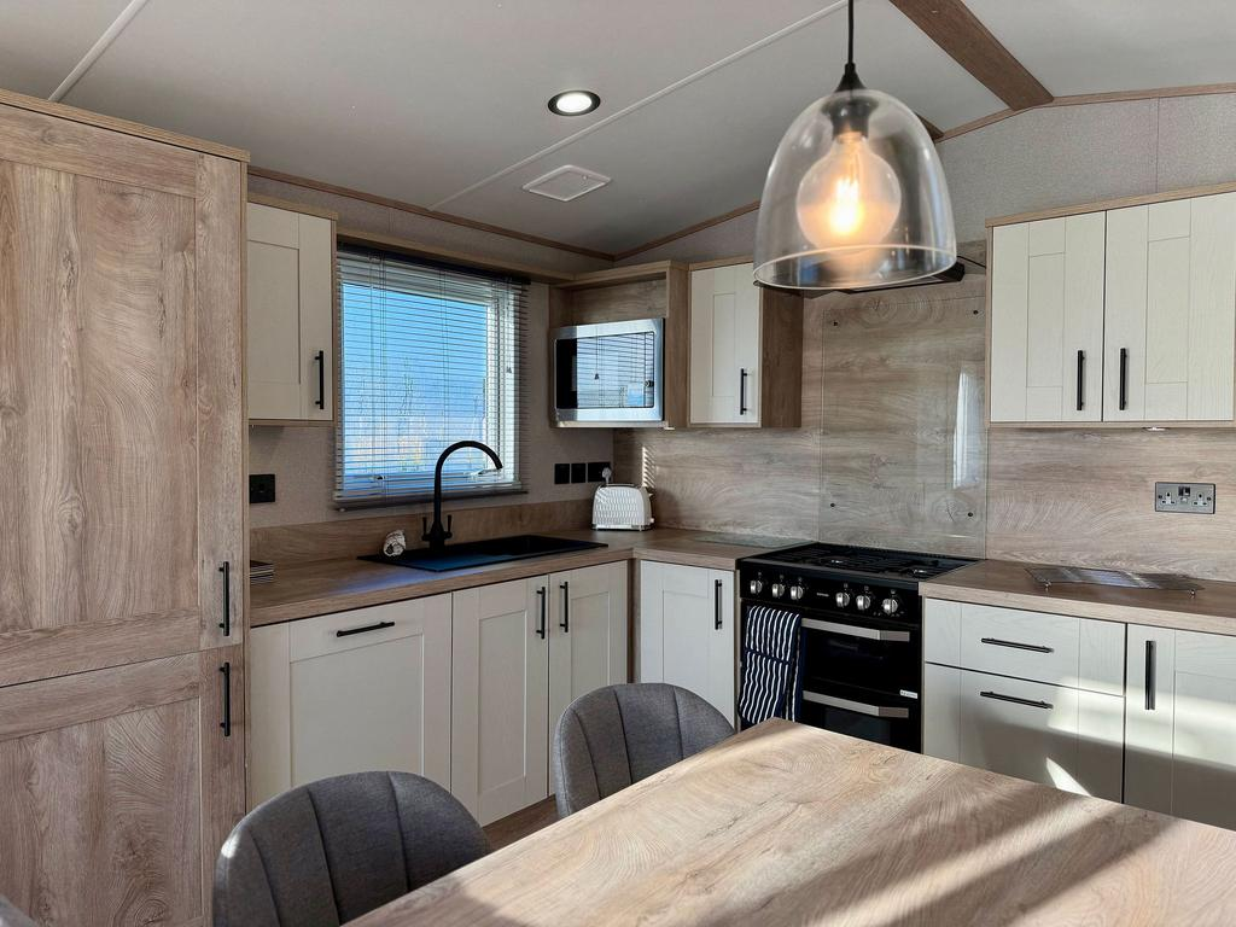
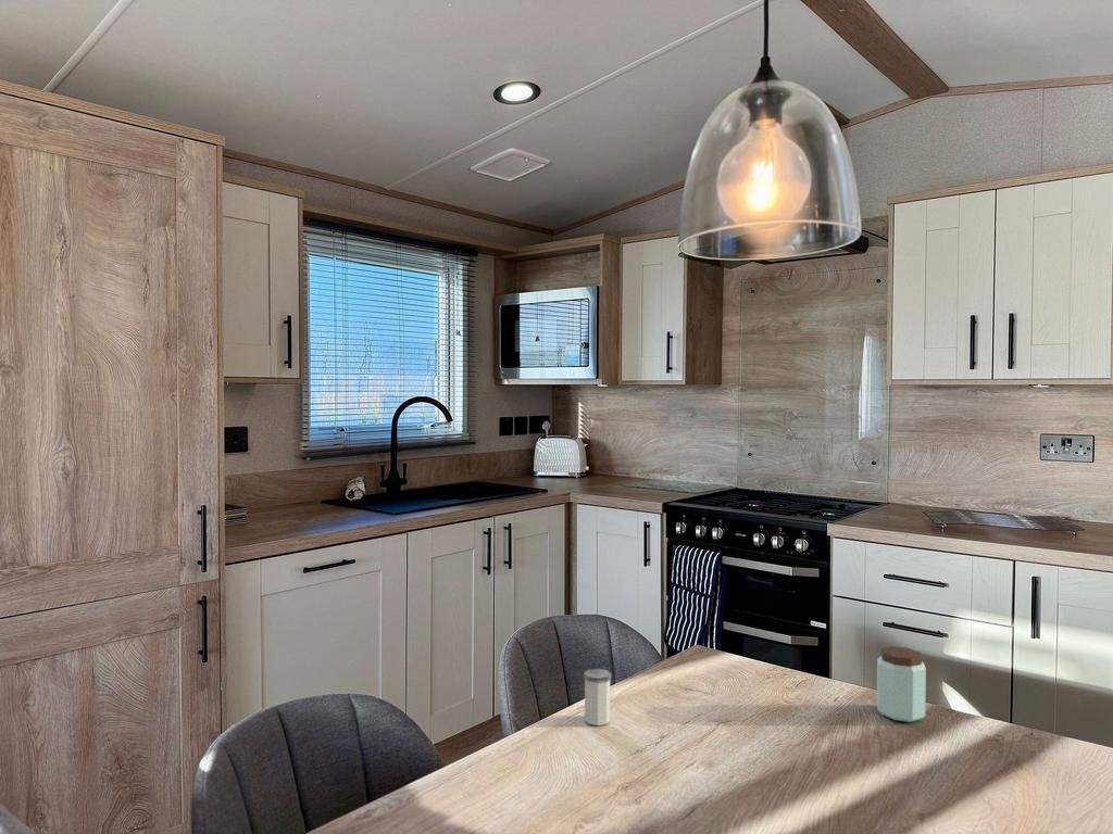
+ peanut butter (900, 683)
+ salt shaker (597, 696)
